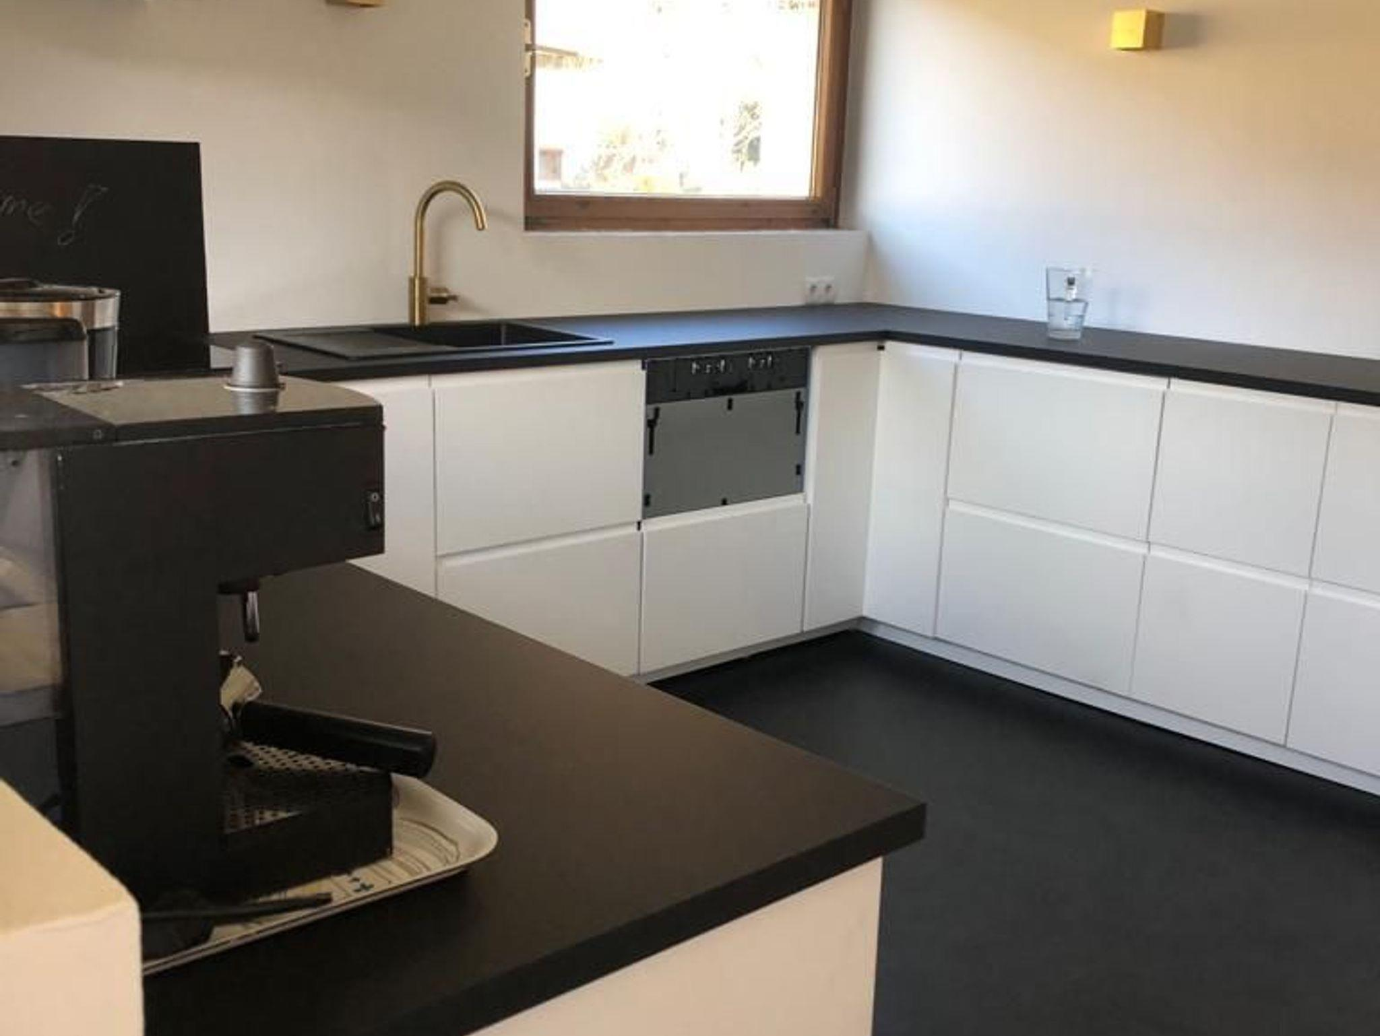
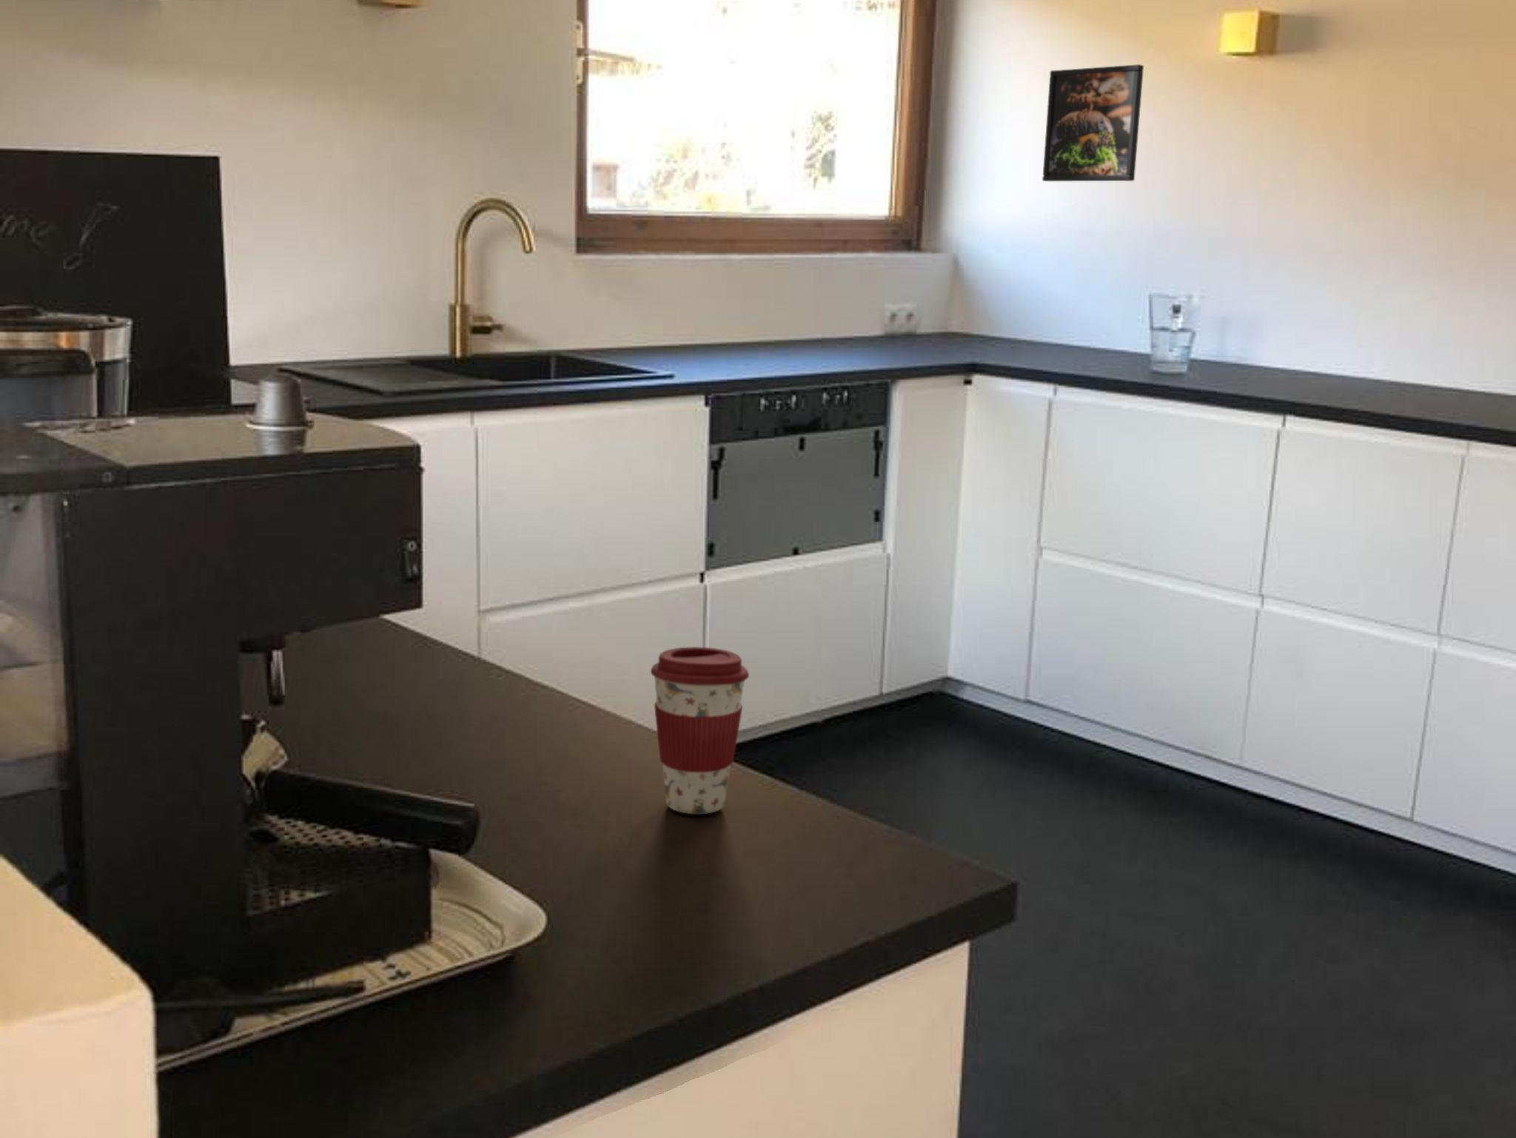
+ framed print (1092, 124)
+ coffee cup (697, 729)
